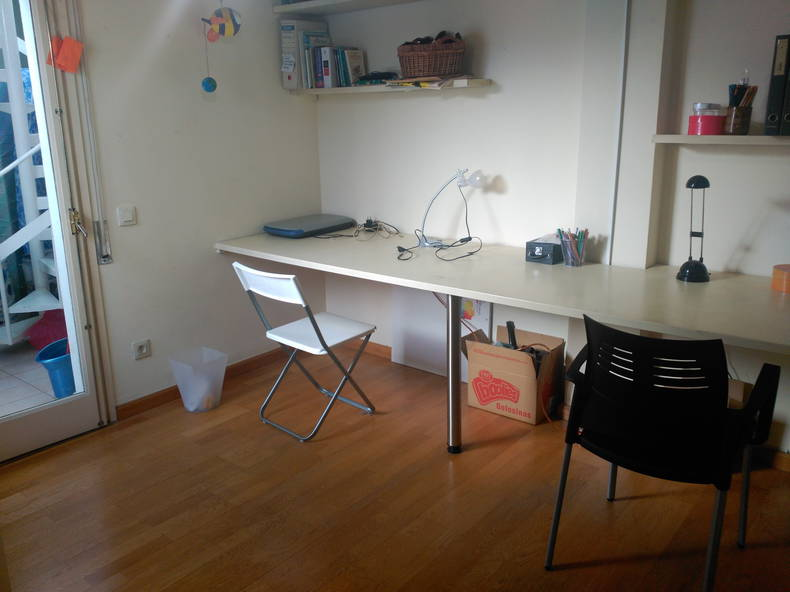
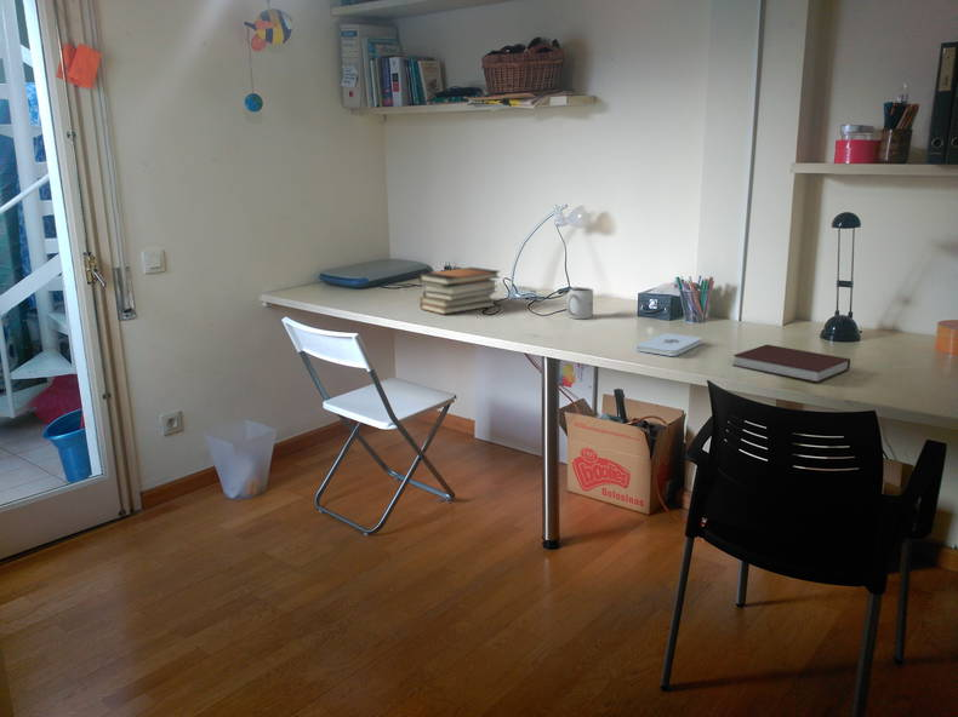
+ mug (577, 303)
+ book stack (460, 289)
+ notebook (789, 362)
+ notepad (669, 344)
